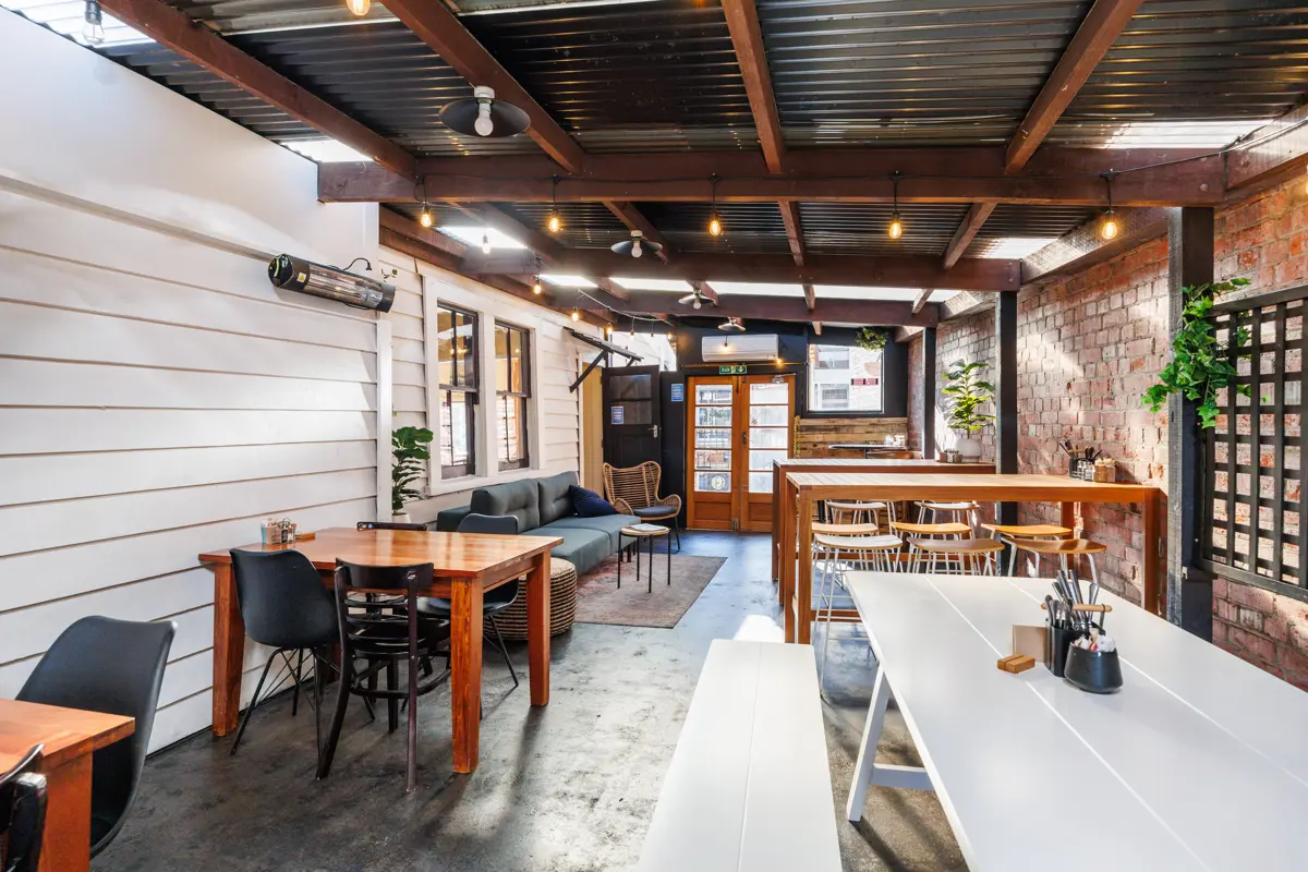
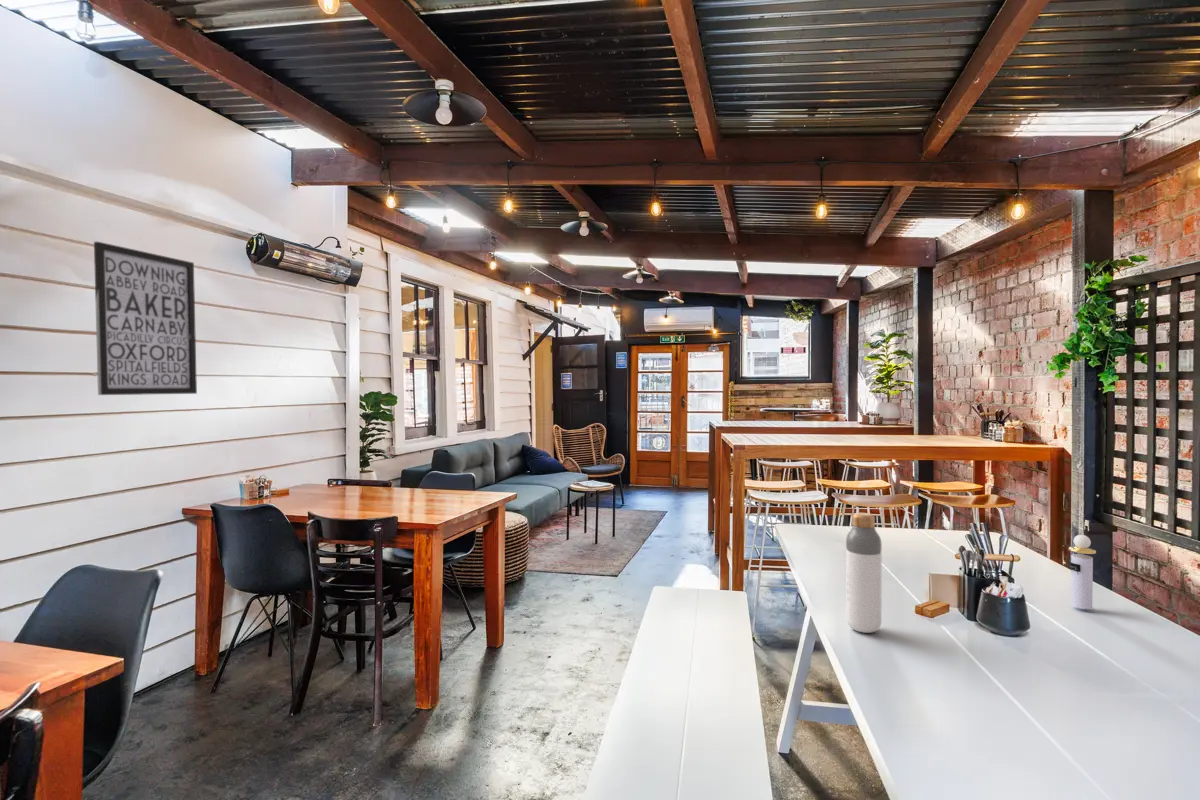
+ bottle (863, 571)
+ perfume bottle (1081, 571)
+ wall art (149, 323)
